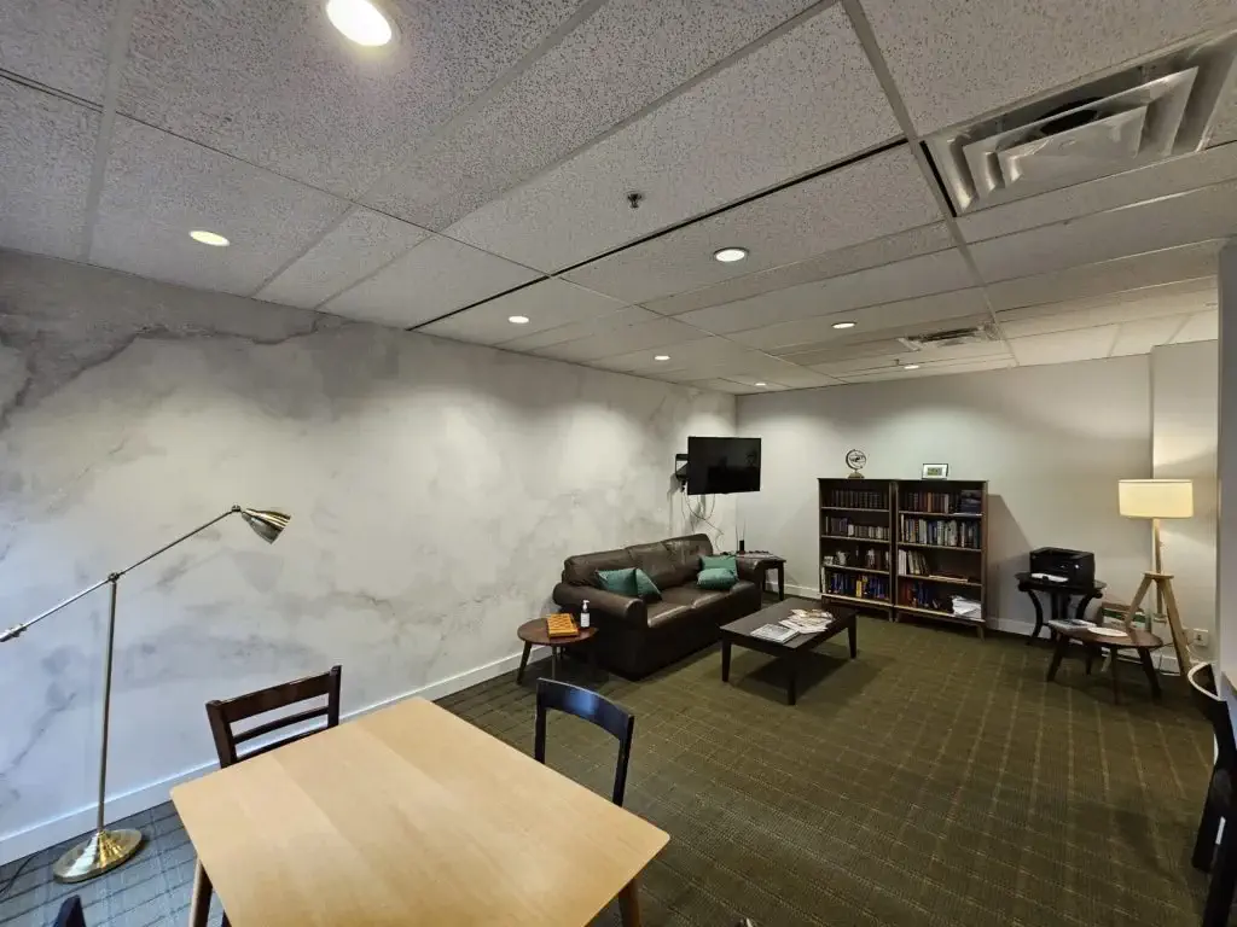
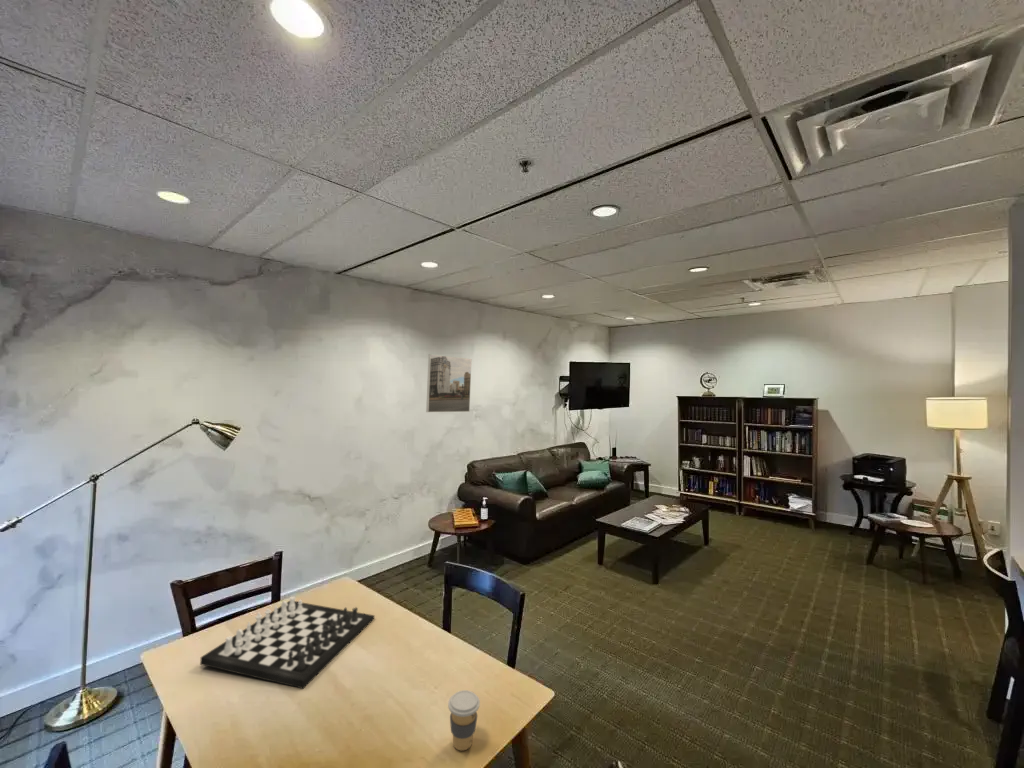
+ coffee cup (463, 721)
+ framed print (449, 384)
+ chessboard (296, 628)
